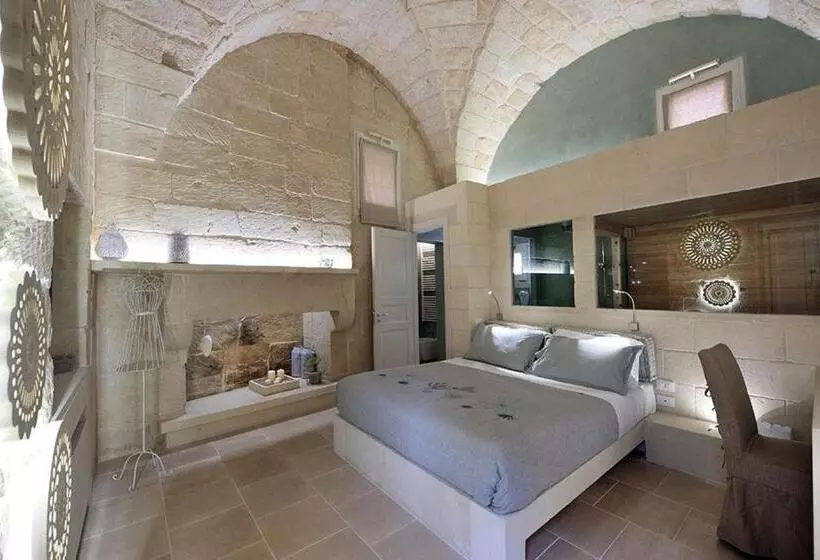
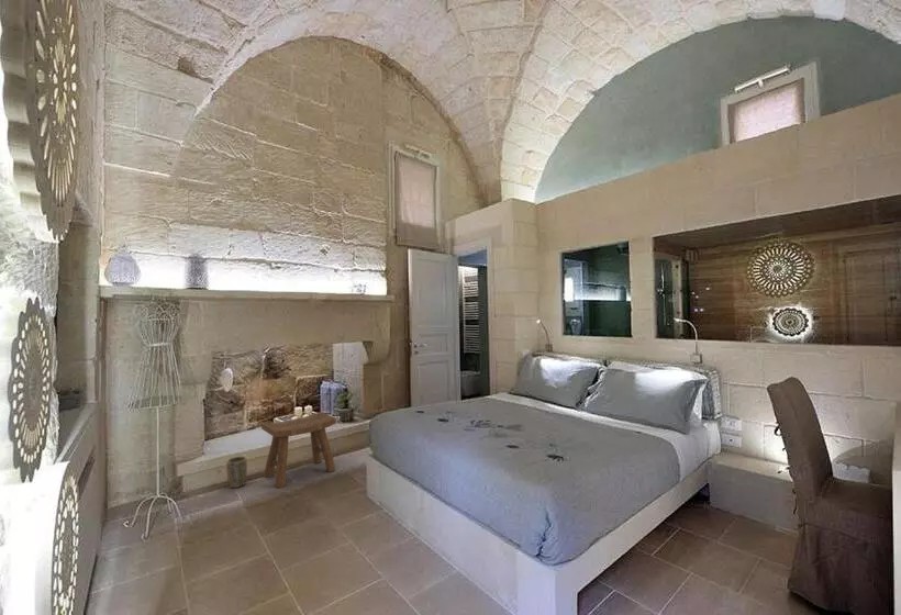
+ plant pot (236, 471)
+ stool (311, 443)
